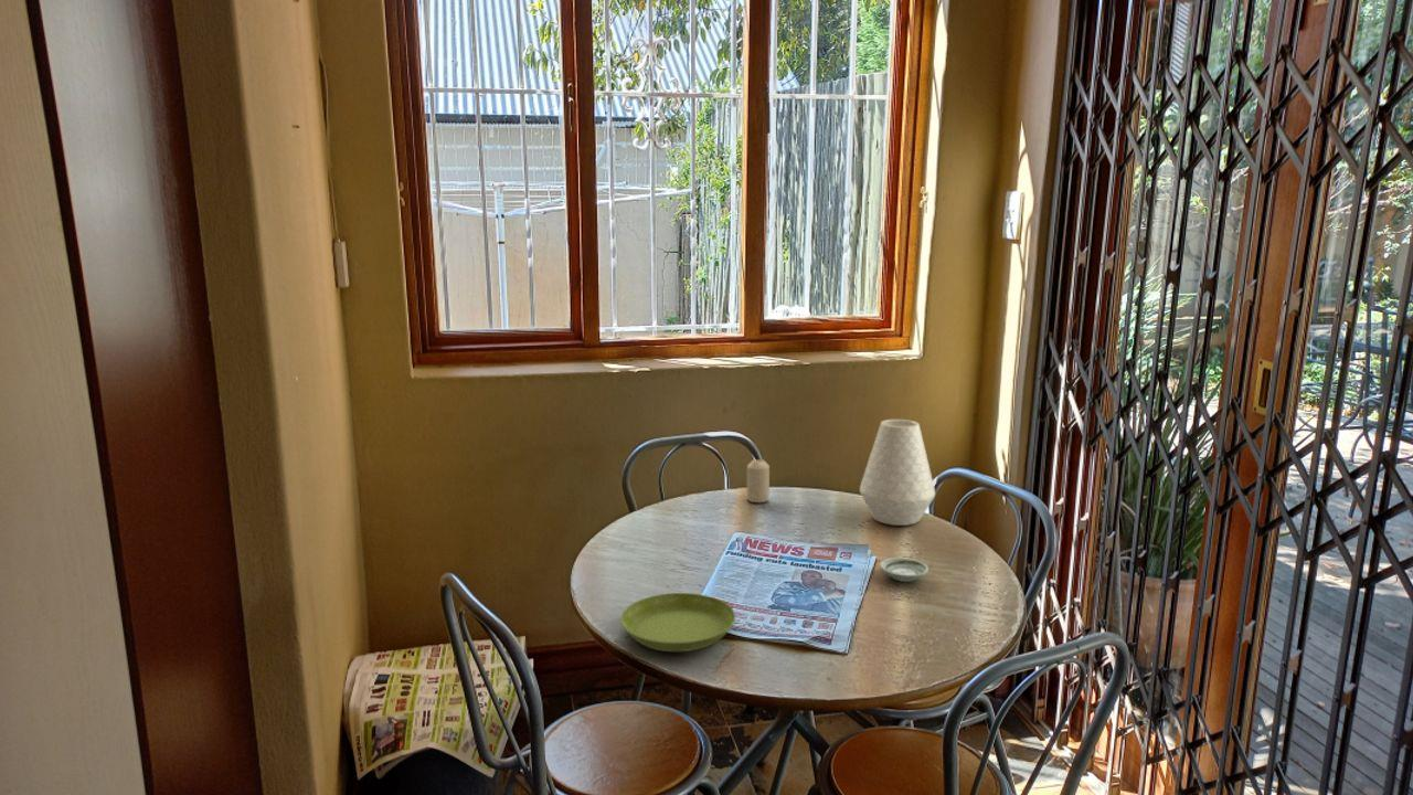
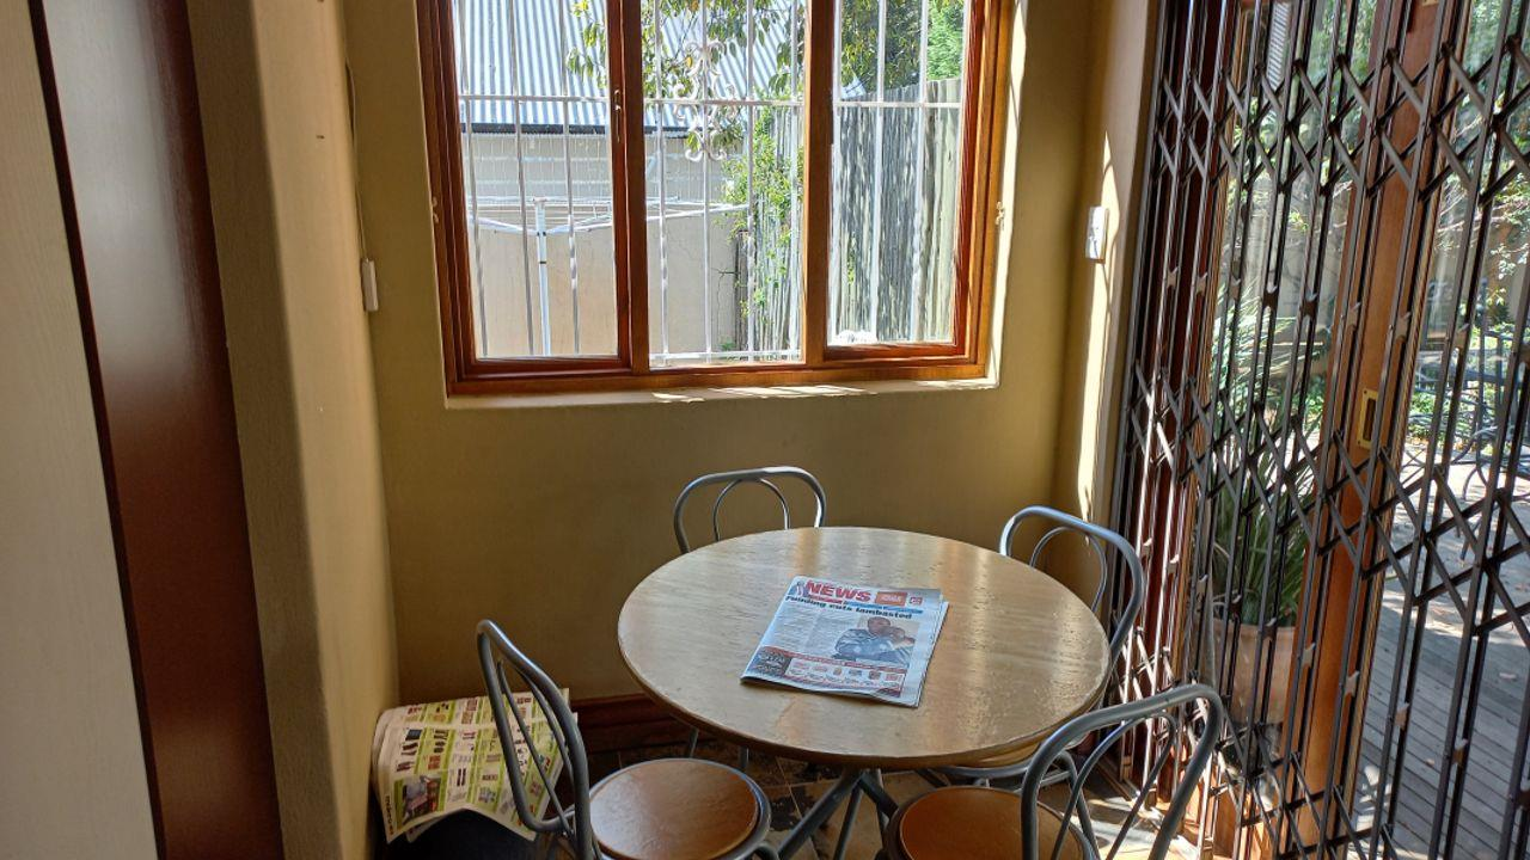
- candle (757, 479)
- saucer (903, 571)
- saucer (678, 624)
- vase (897, 470)
